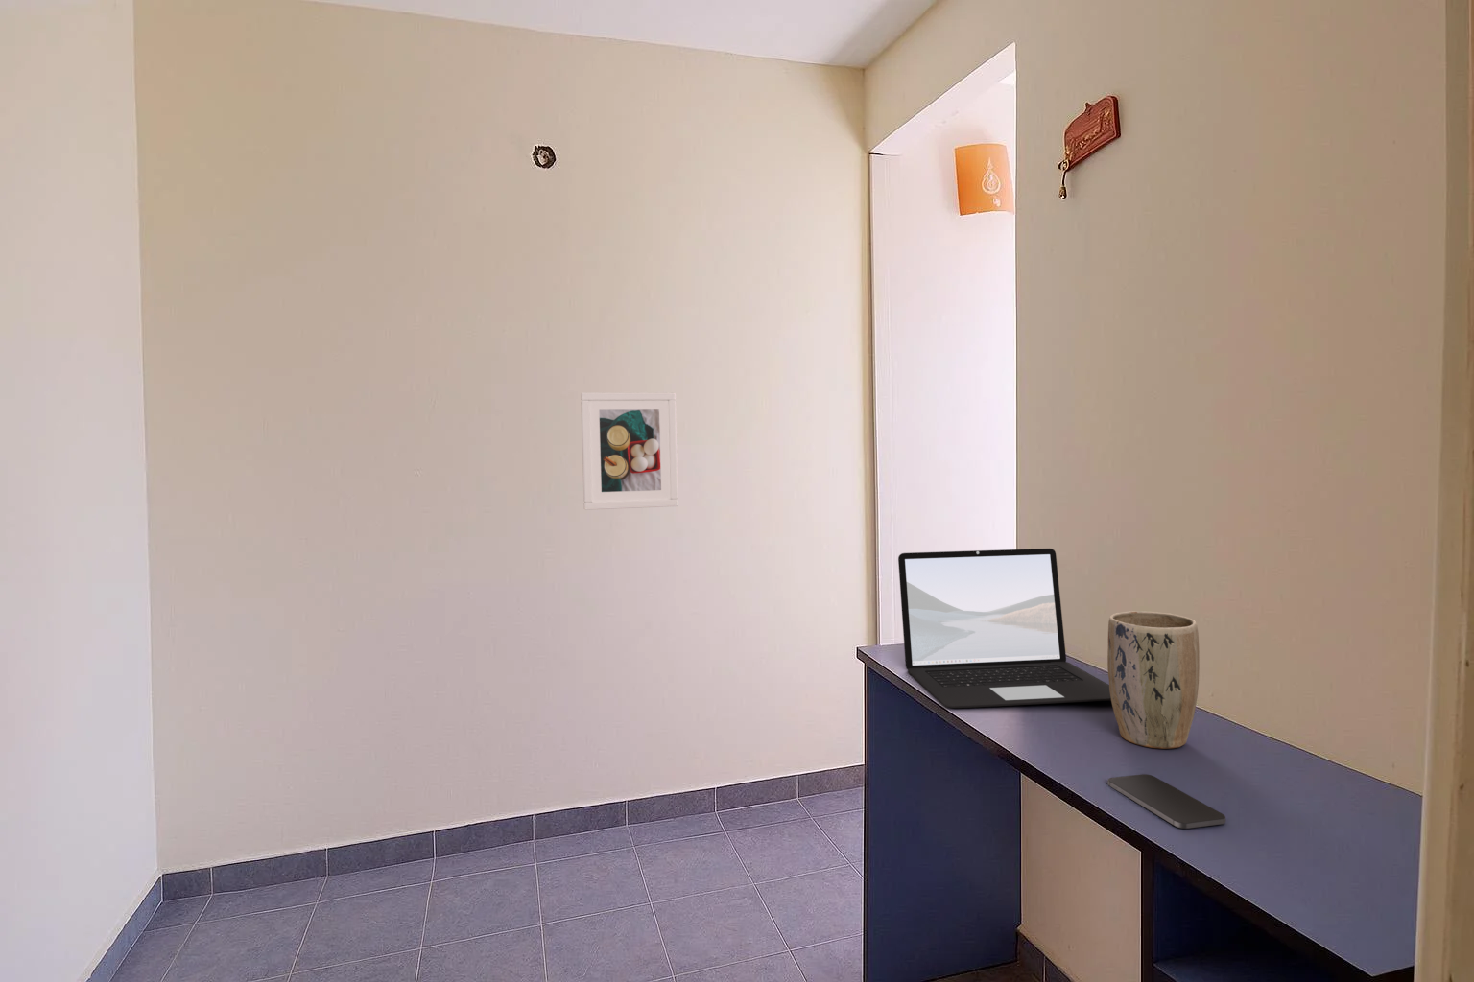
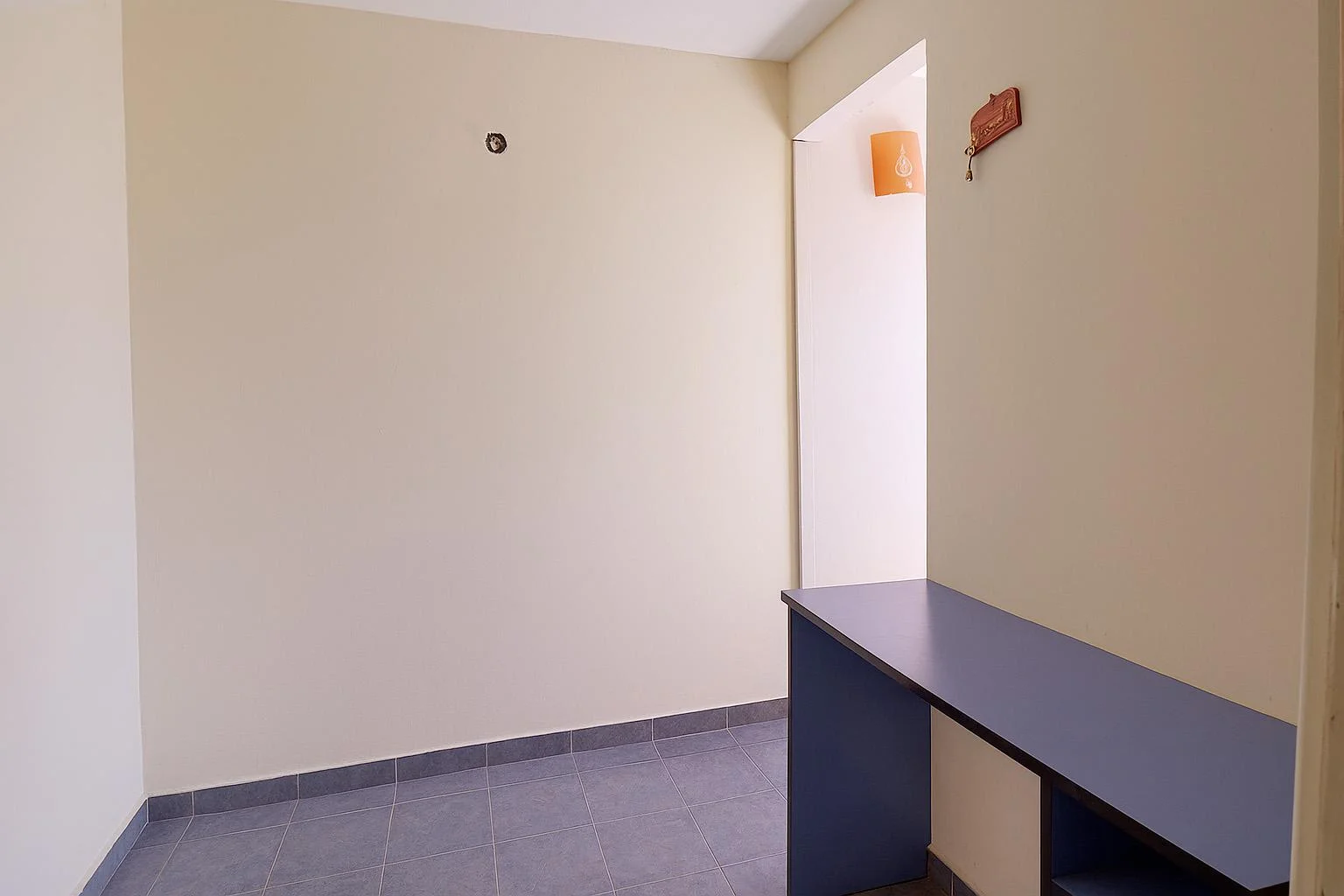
- plant pot (1152, 680)
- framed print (630, 449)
- smartphone (1163, 799)
- laptop (1006, 621)
